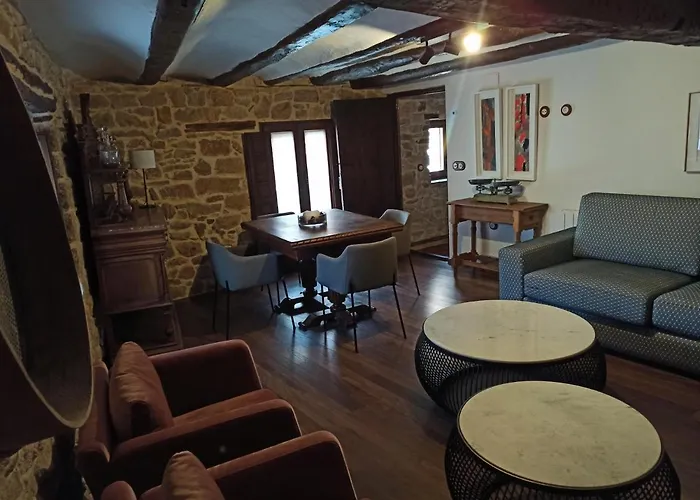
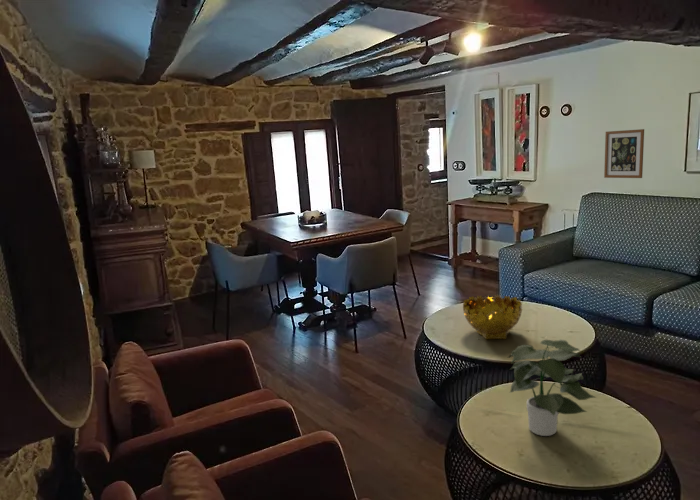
+ potted plant (542, 384)
+ decorative bowl (492, 317)
+ wall art (623, 154)
